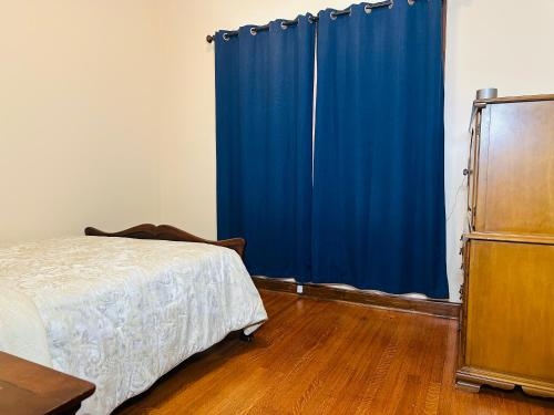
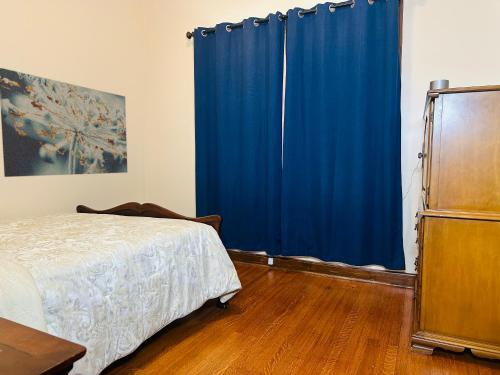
+ wall art (74, 130)
